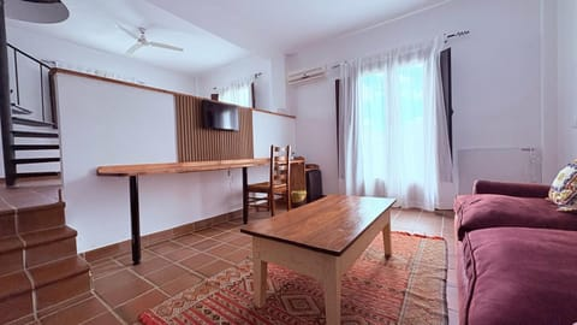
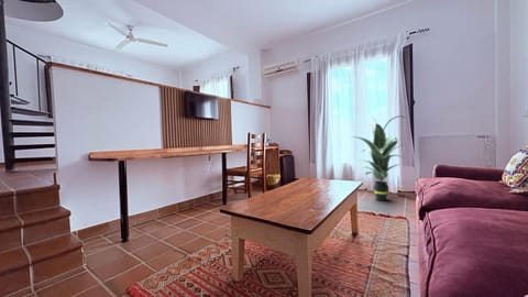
+ indoor plant (377, 155)
